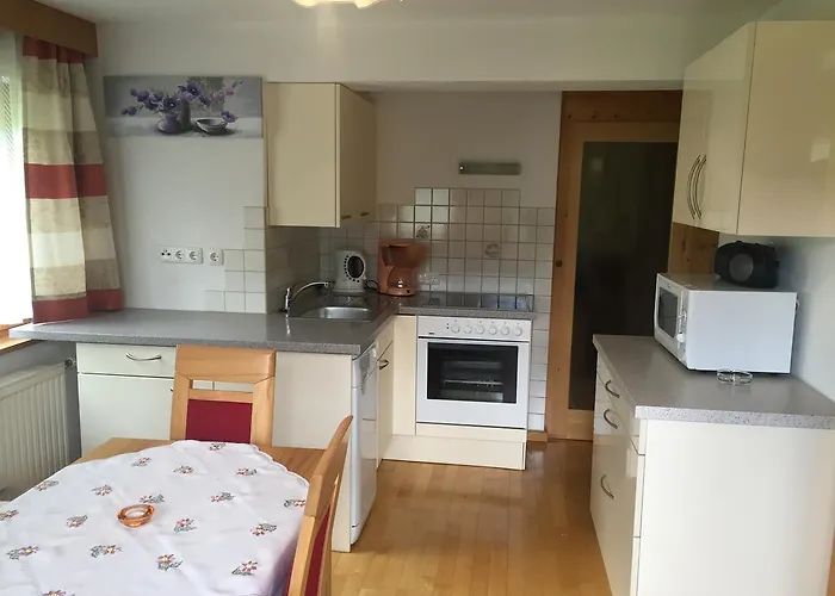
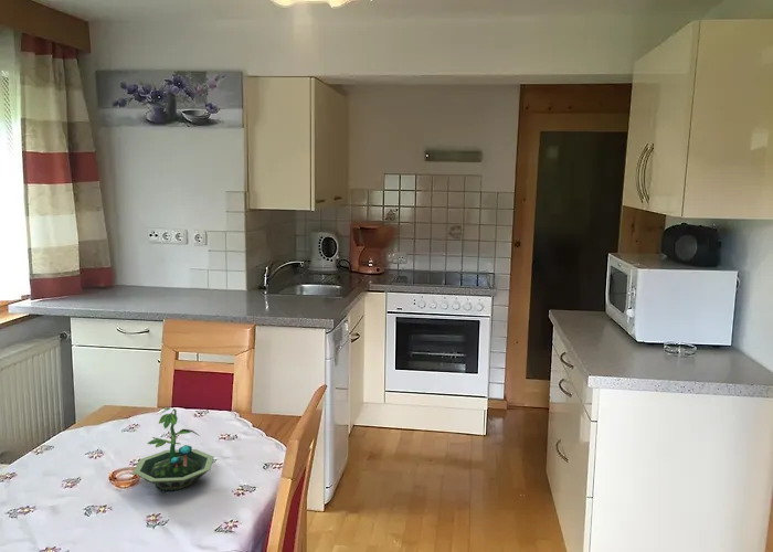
+ terrarium (173, 424)
